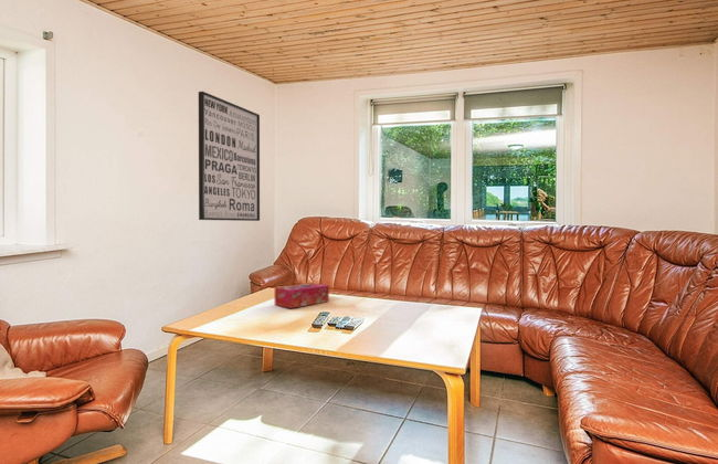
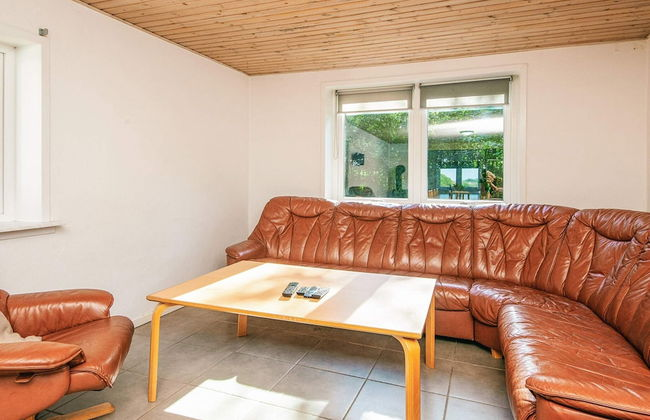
- tissue box (302, 294)
- wall art (232, 162)
